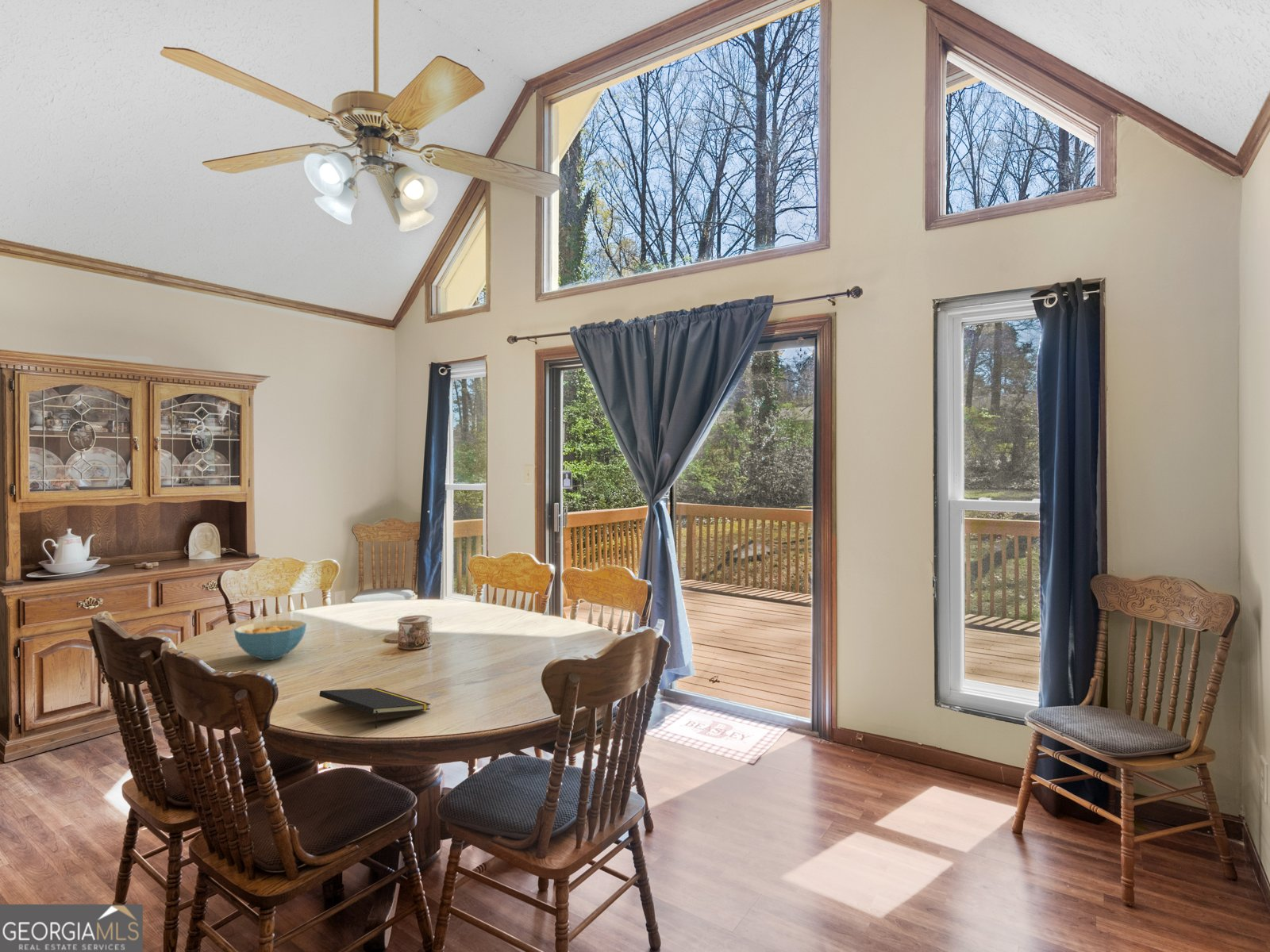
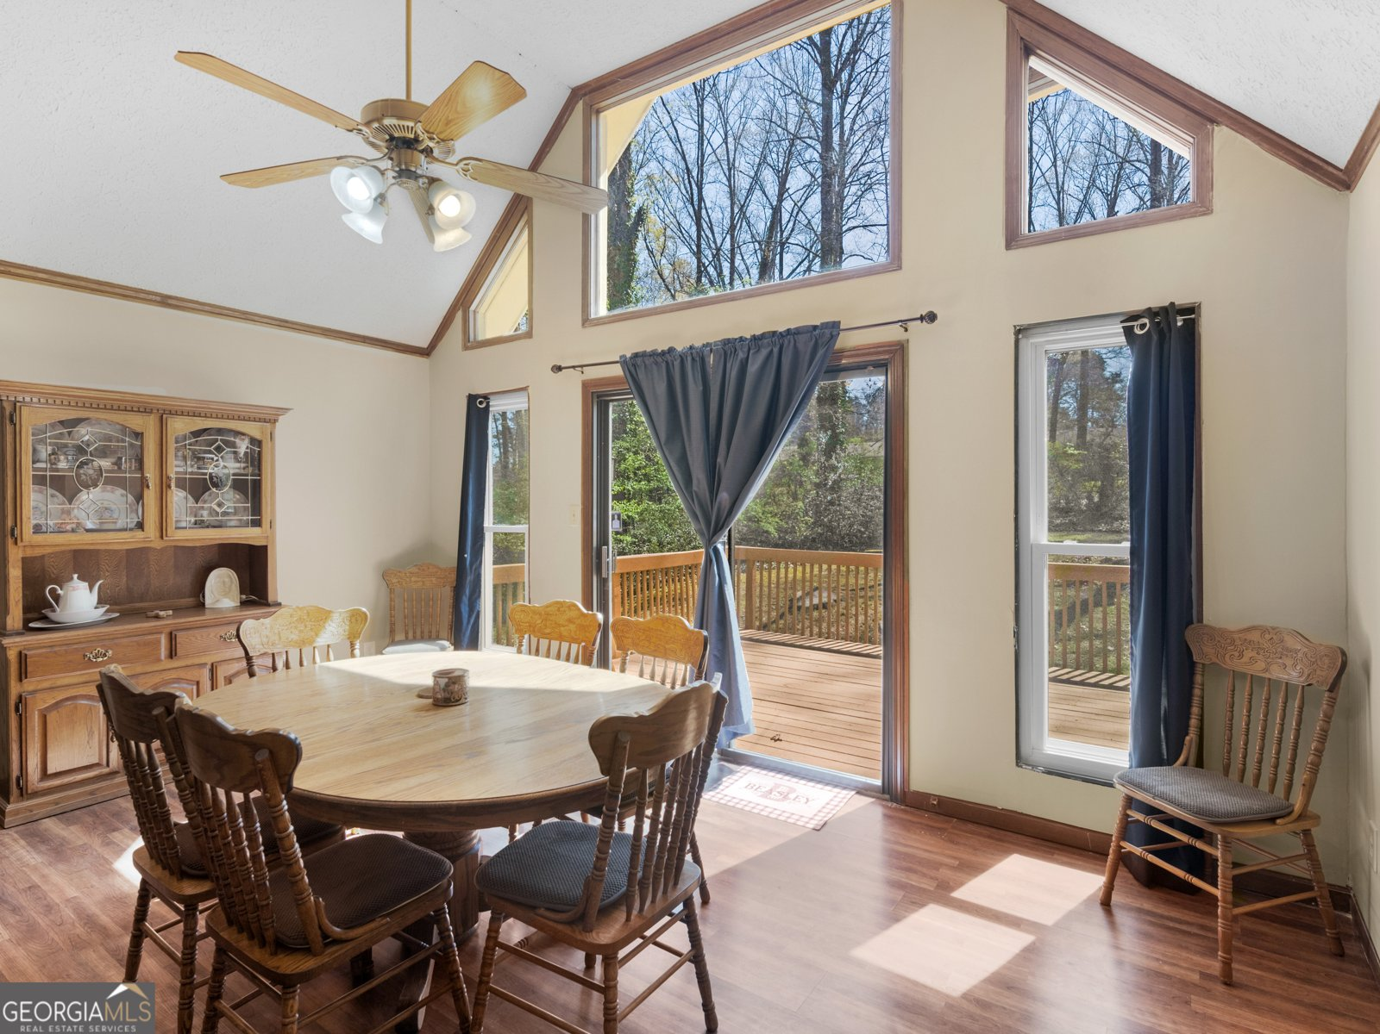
- notepad (375, 700)
- cereal bowl (271, 642)
